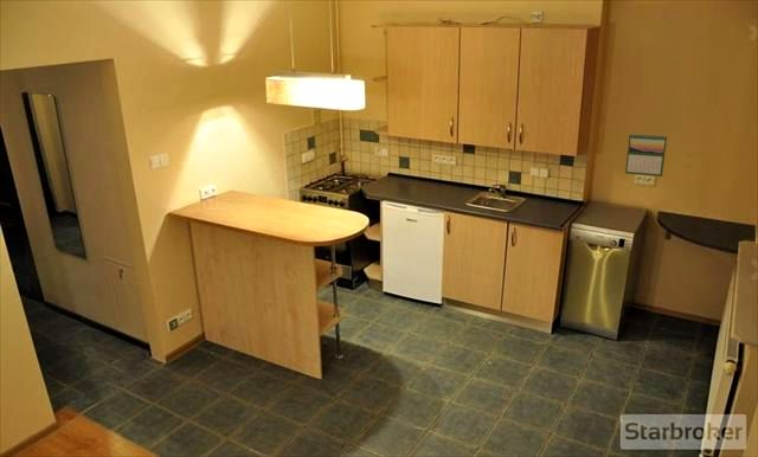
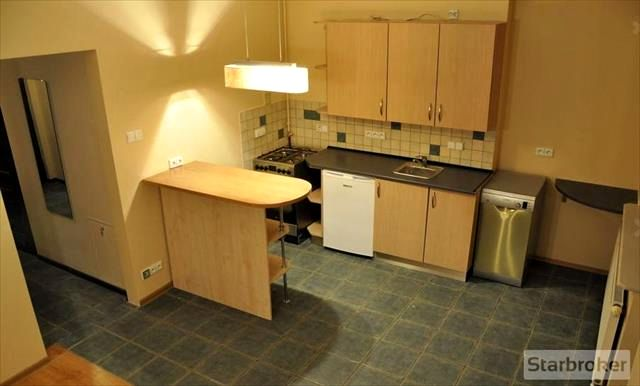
- calendar (645, 154)
